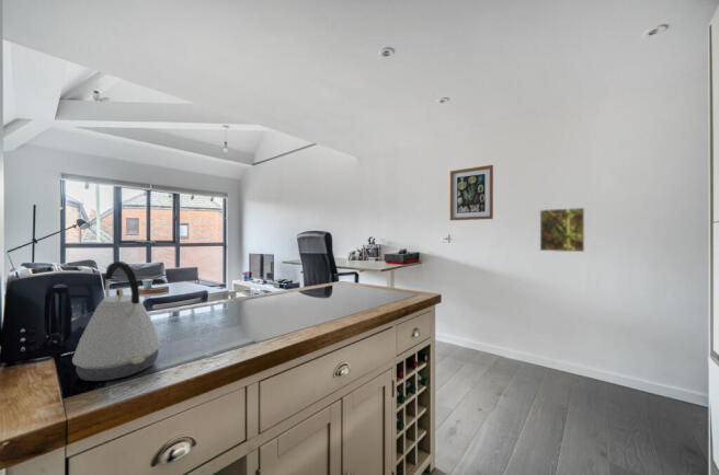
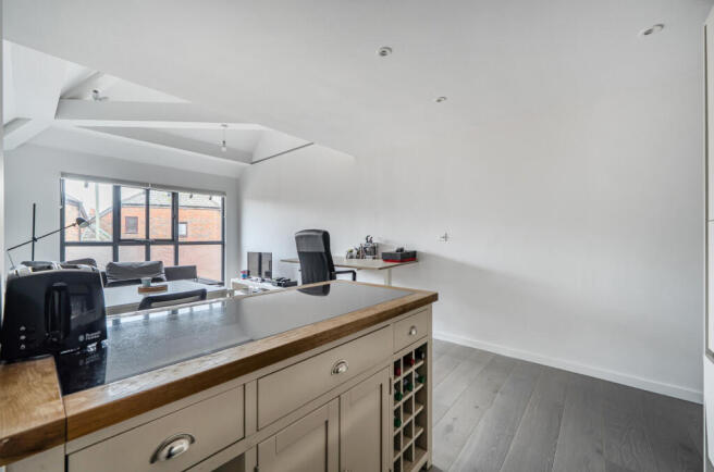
- kettle (118, 314)
- wall art (470, 194)
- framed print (561, 230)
